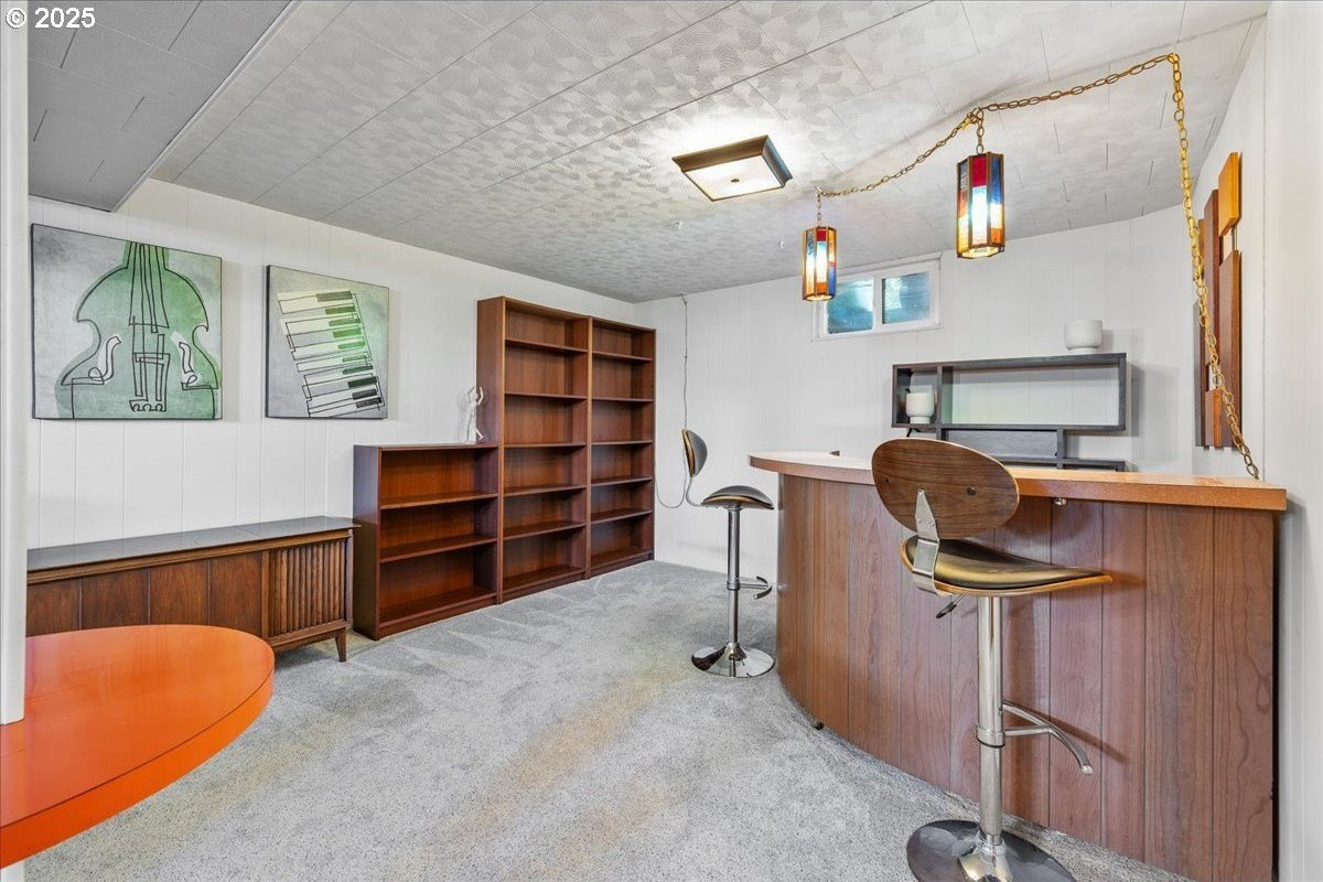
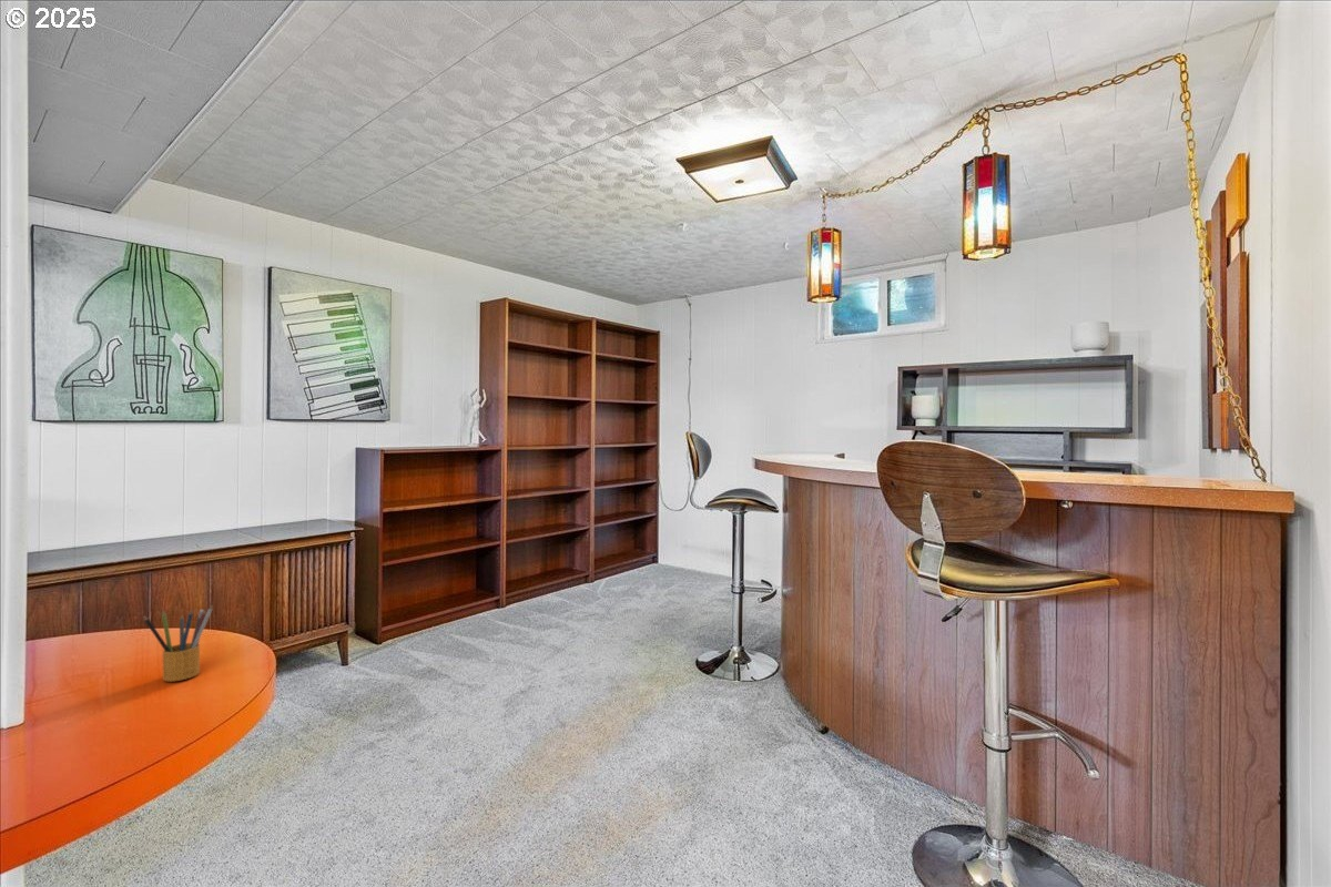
+ pencil box (180, 641)
